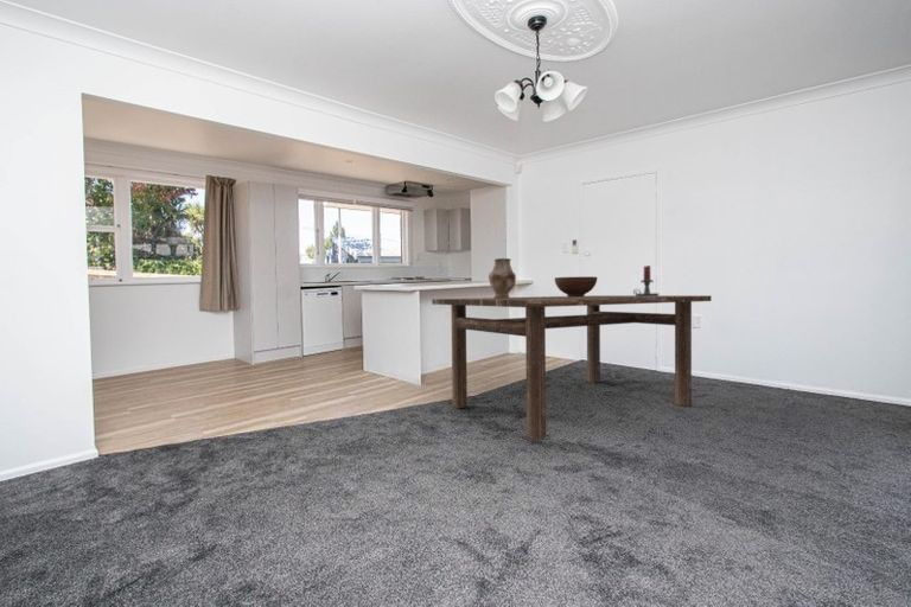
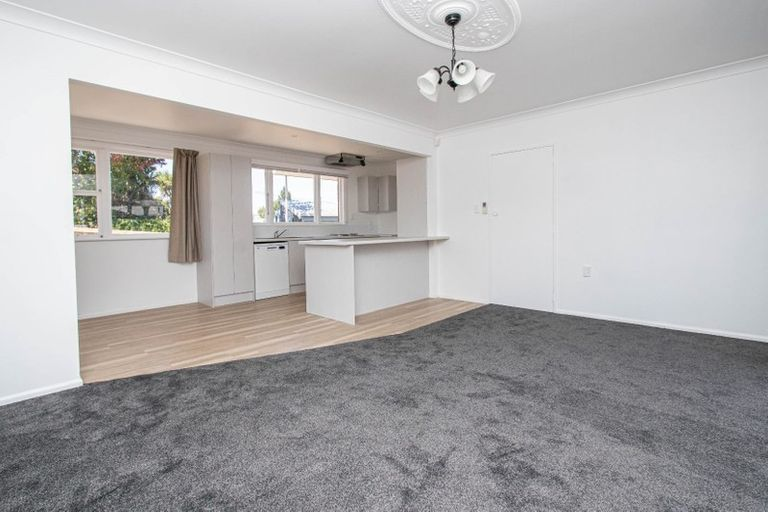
- fruit bowl (575, 286)
- dining table (587, 351)
- candle holder (644, 280)
- vase (502, 277)
